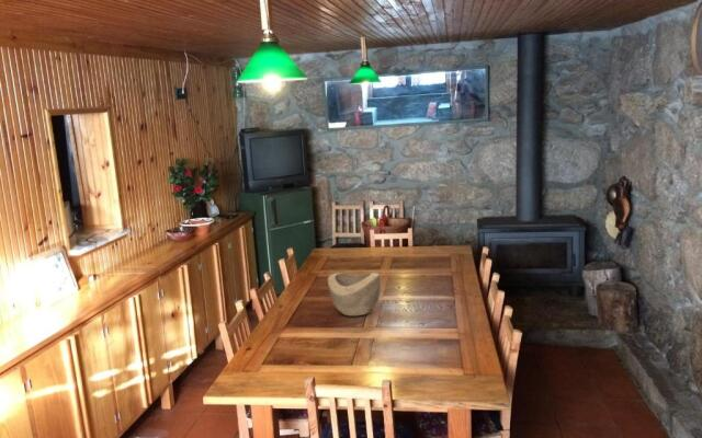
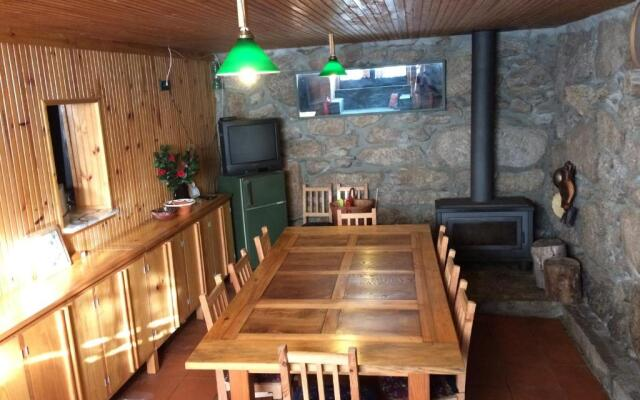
- decorative bowl (354, 292)
